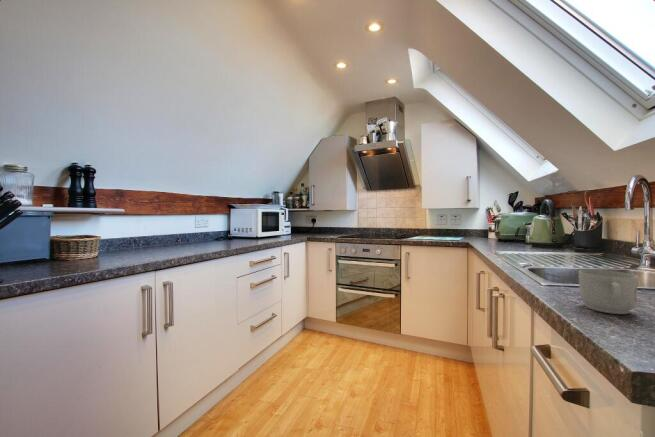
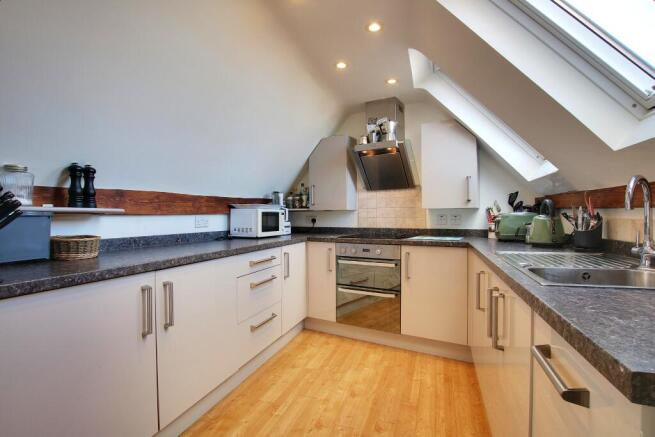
- mug (608, 292)
